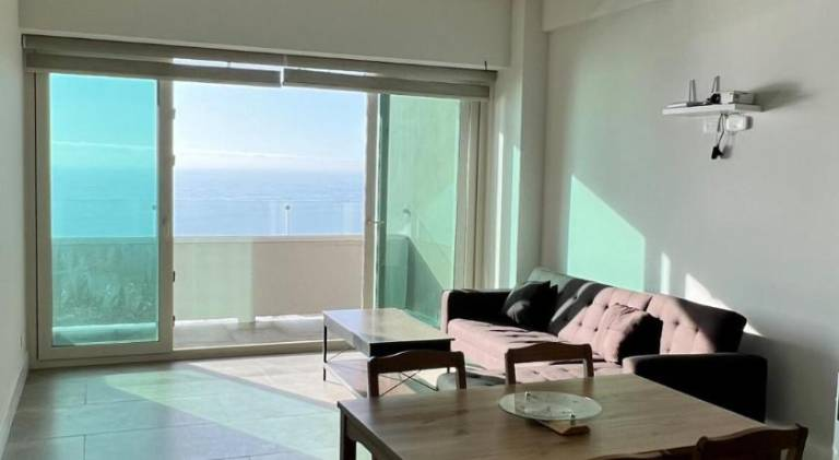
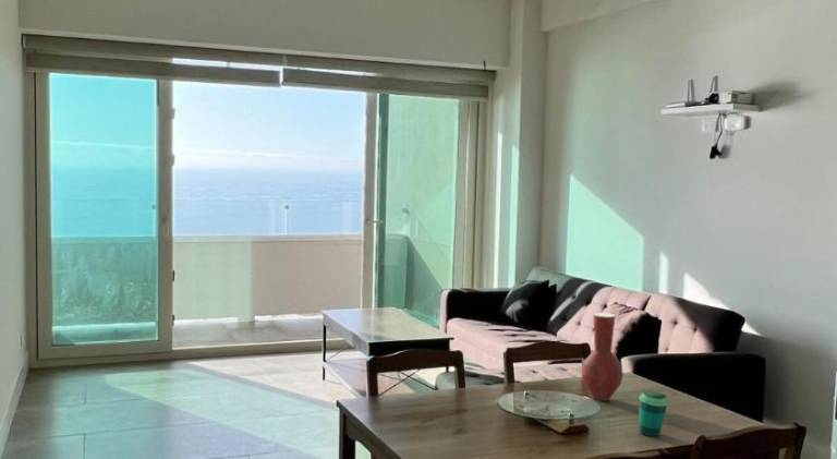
+ vase (603, 357)
+ cup (653, 413)
